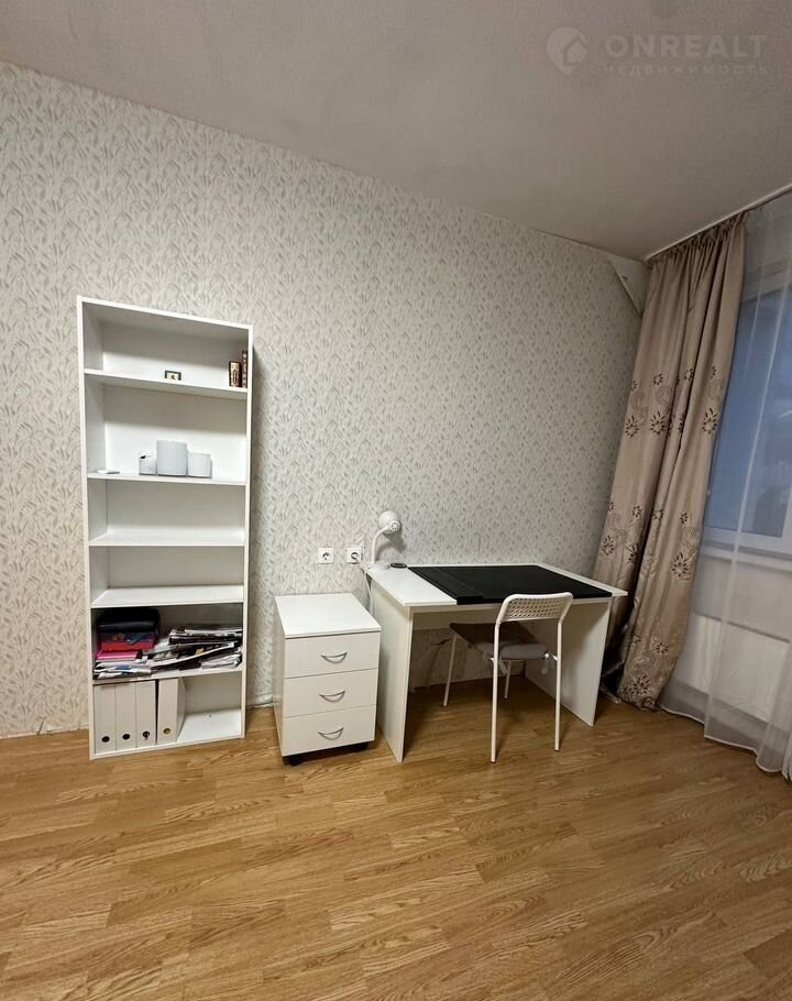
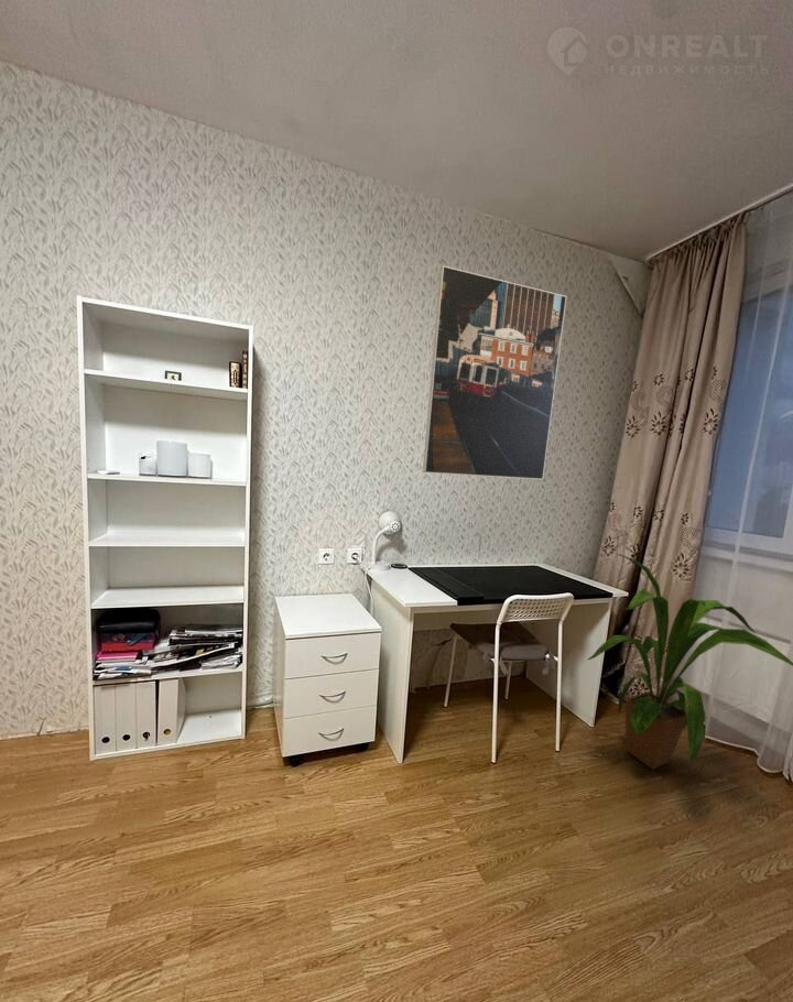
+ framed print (496, 382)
+ house plant (681, 674)
